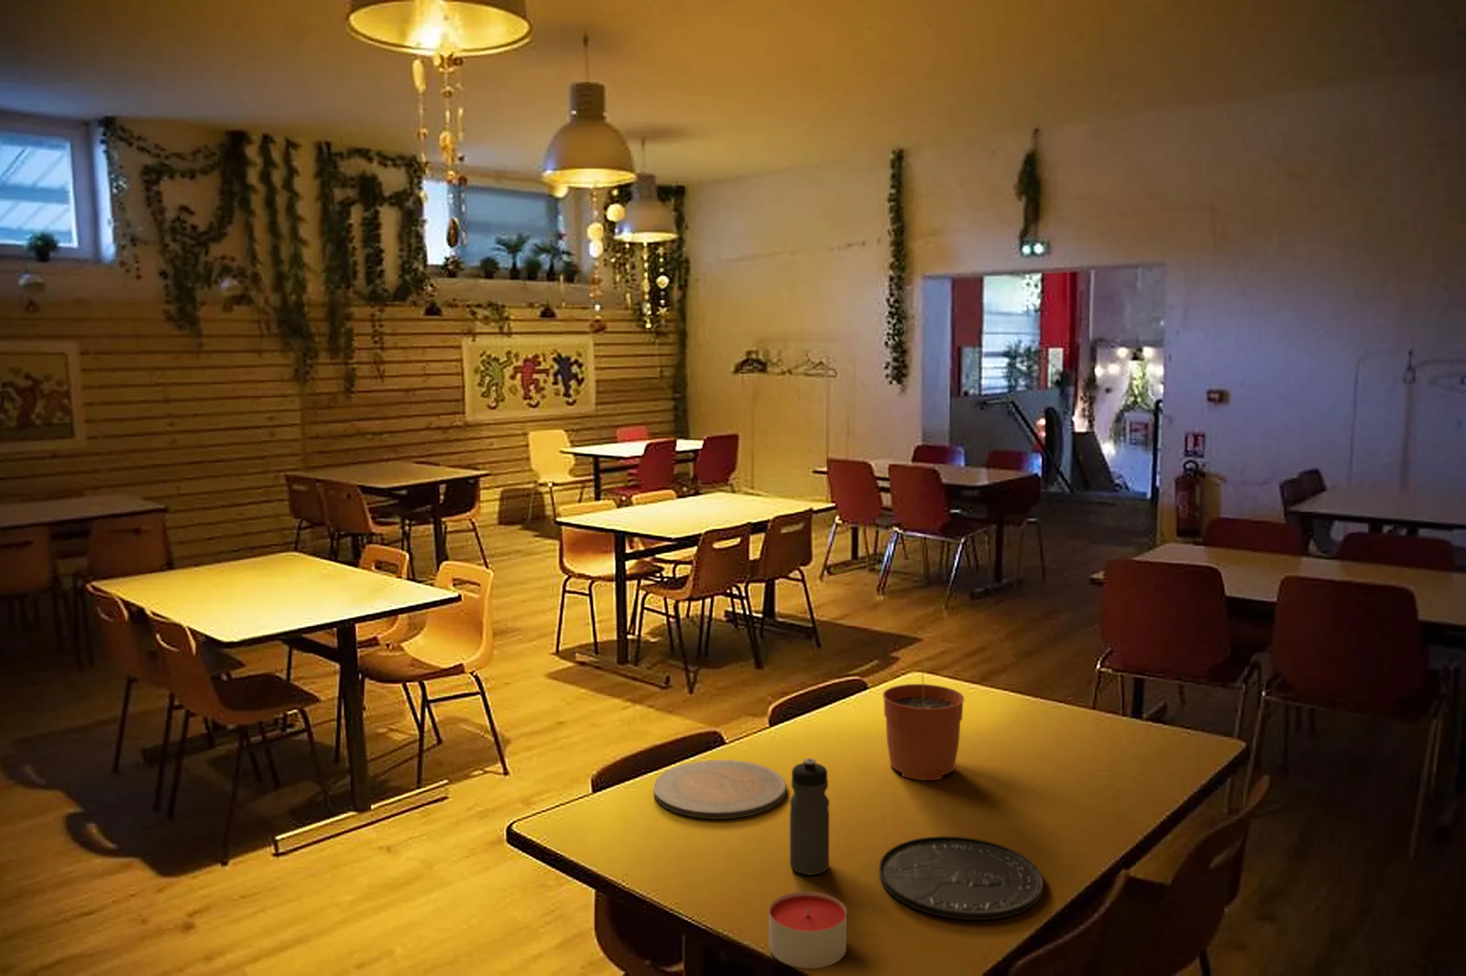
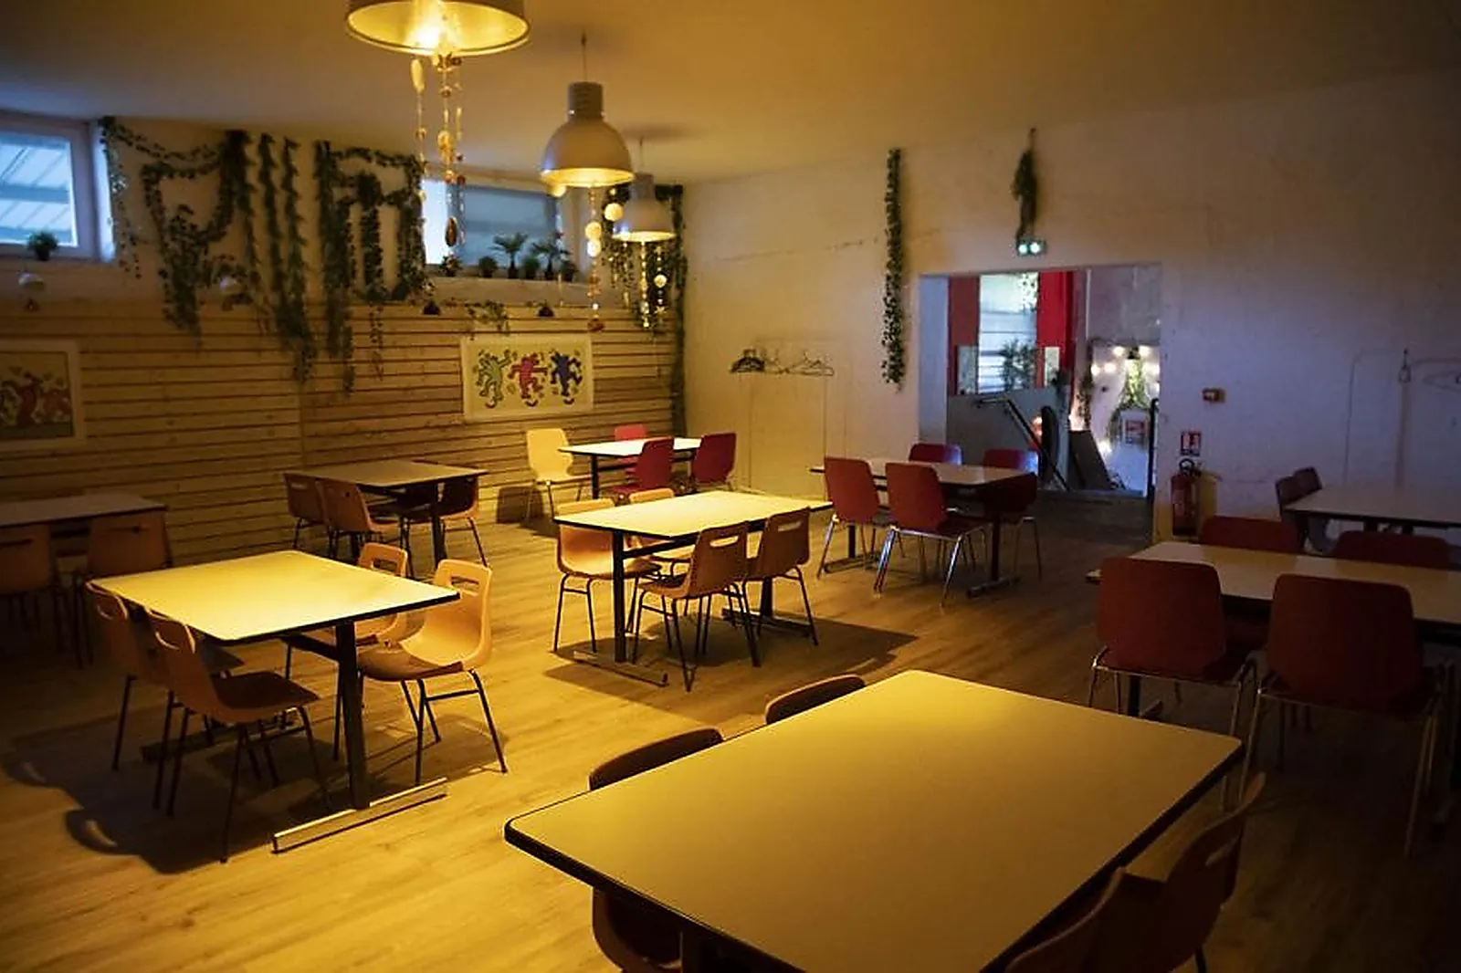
- candle (808, 927)
- plate (719, 788)
- plant pot (923, 713)
- plate (959, 875)
- water bottle (809, 813)
